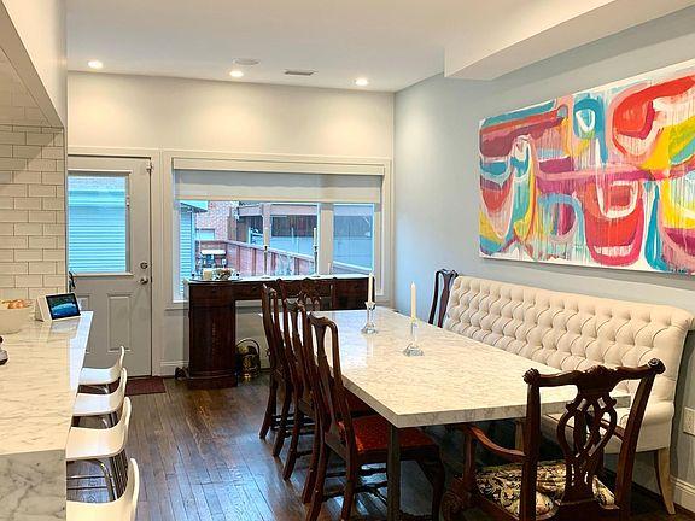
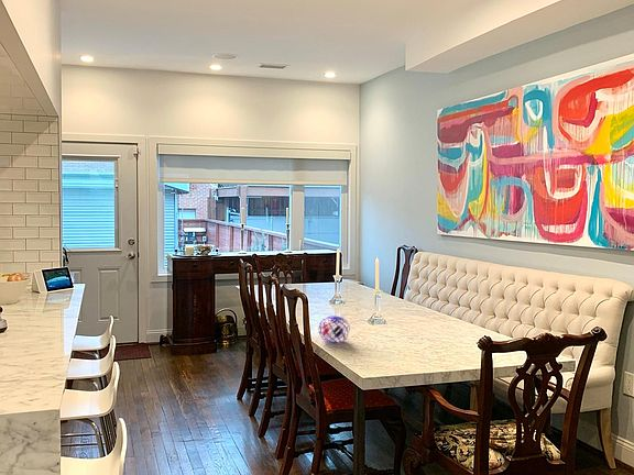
+ decorative orb (334, 329)
